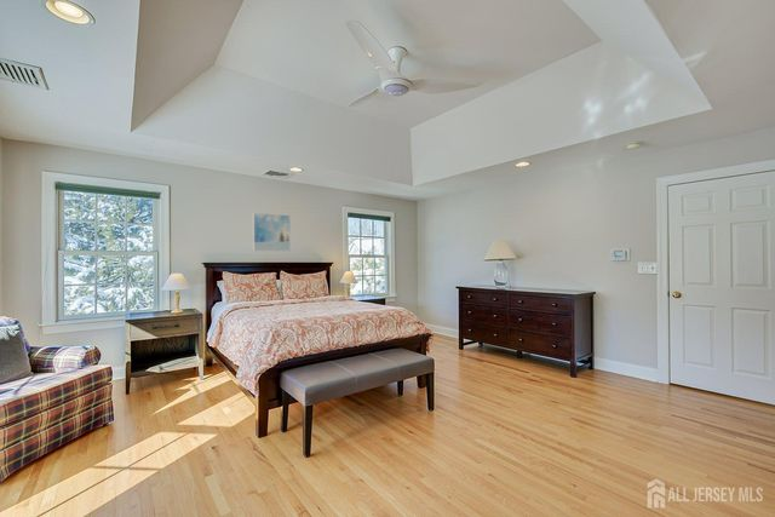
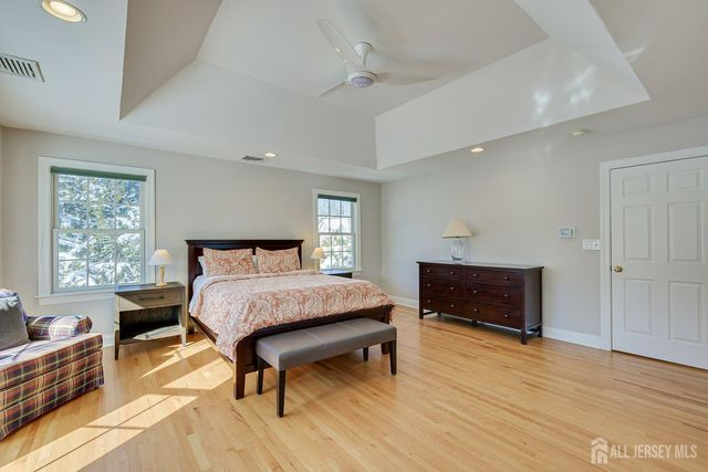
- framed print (271, 232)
